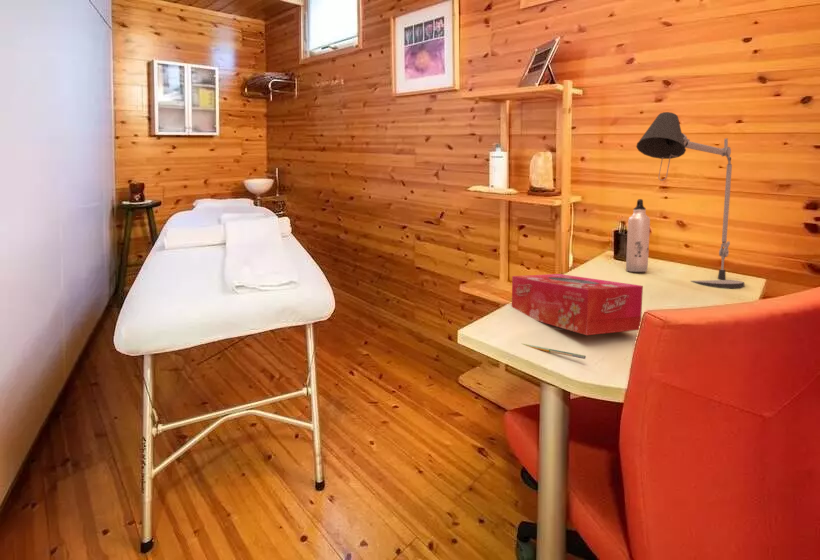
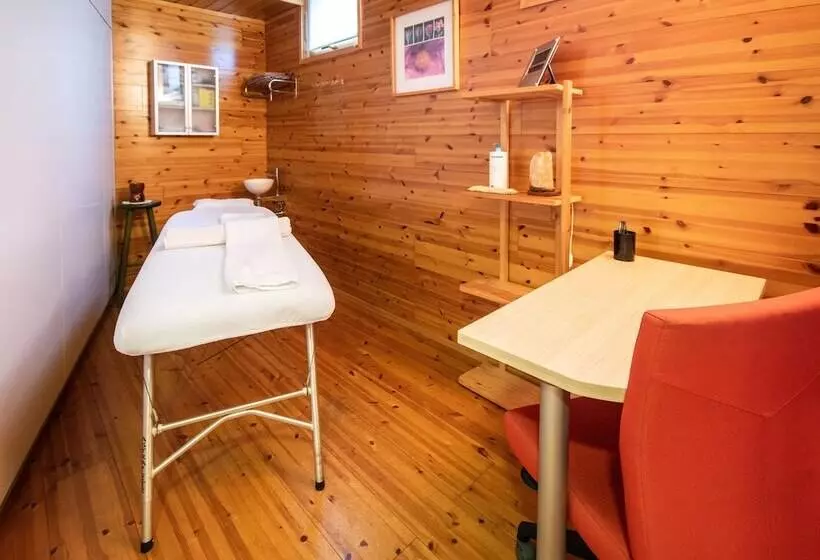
- pen (550, 350)
- desk lamp (724, 207)
- tissue box (571, 300)
- water bottle (638, 235)
